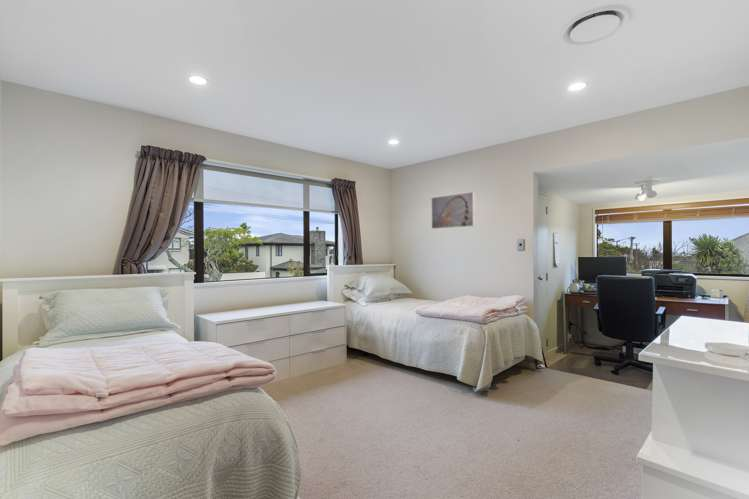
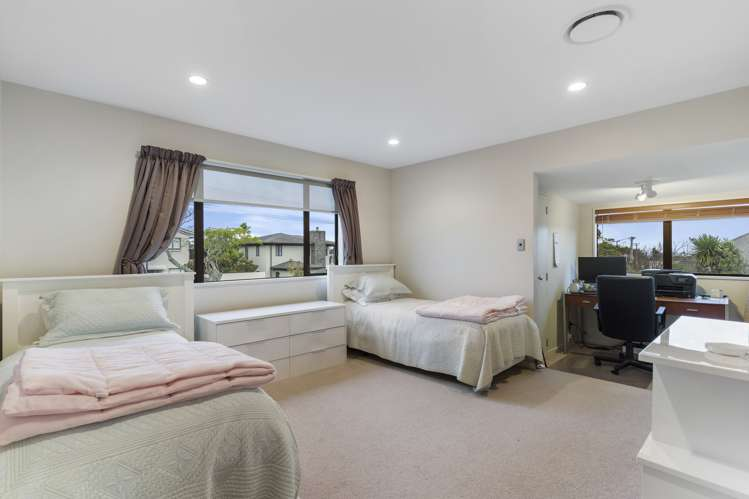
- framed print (452, 211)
